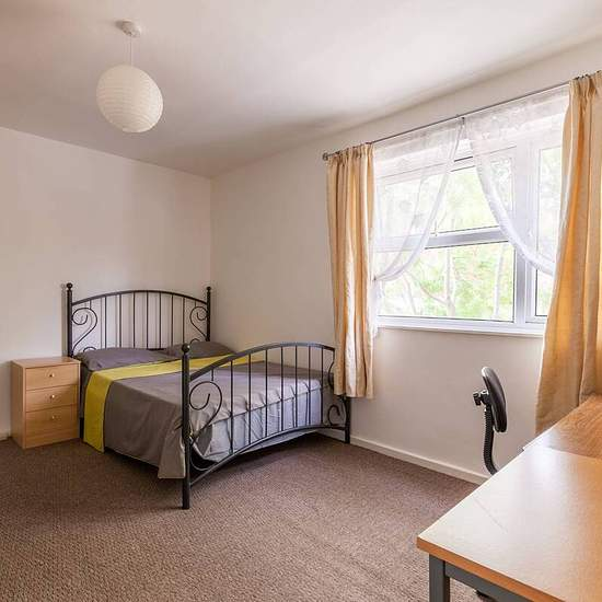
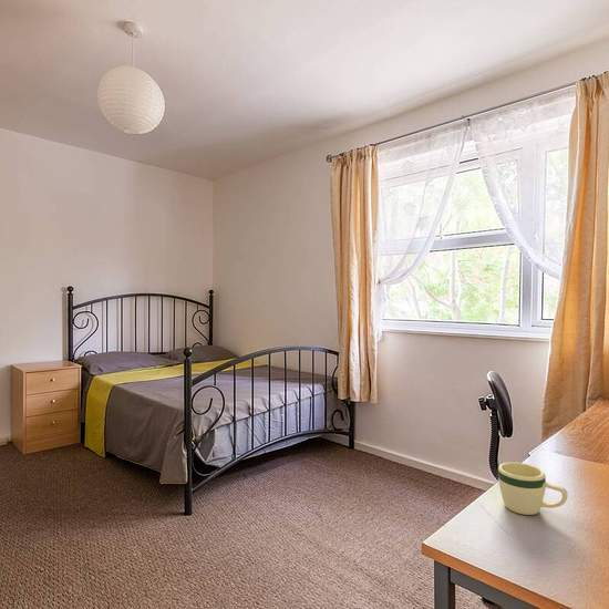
+ mug (531, 491)
